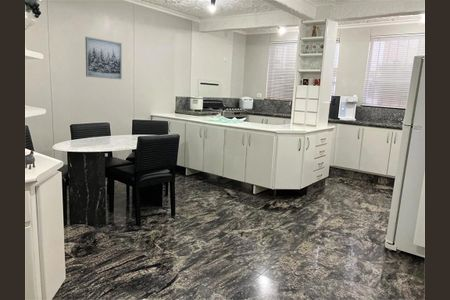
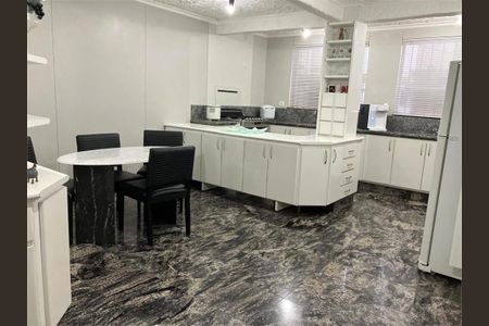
- wall art (104, 59)
